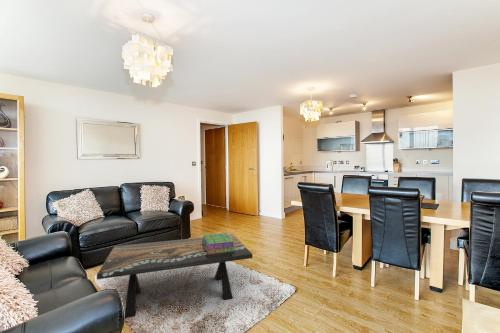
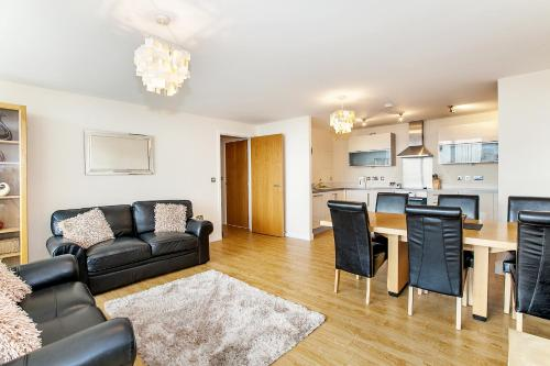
- coffee table (180, 267)
- stack of books (217, 242)
